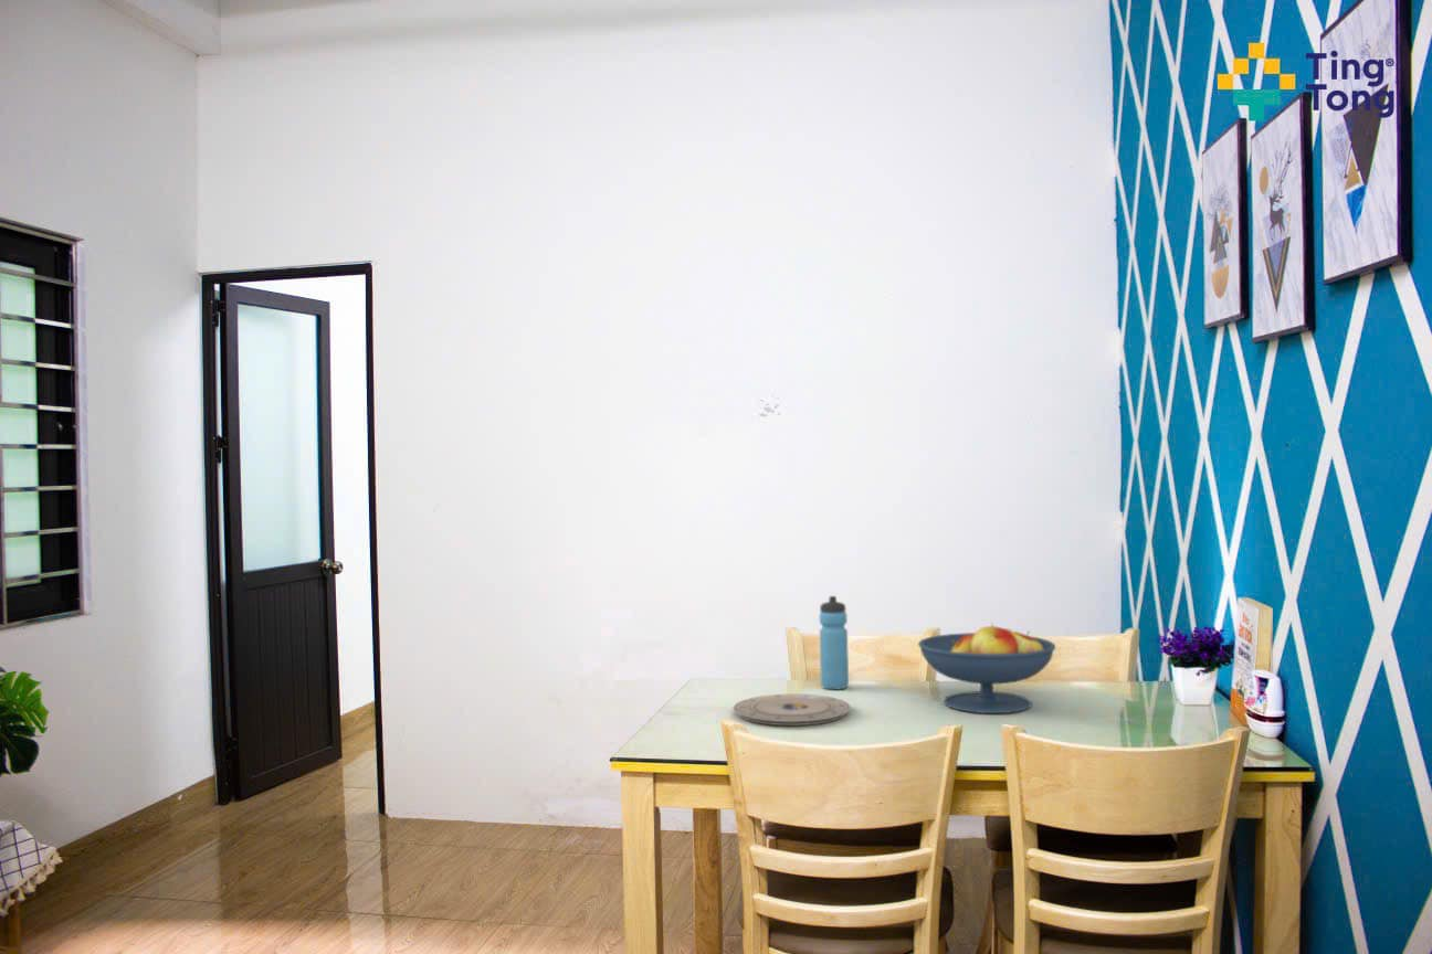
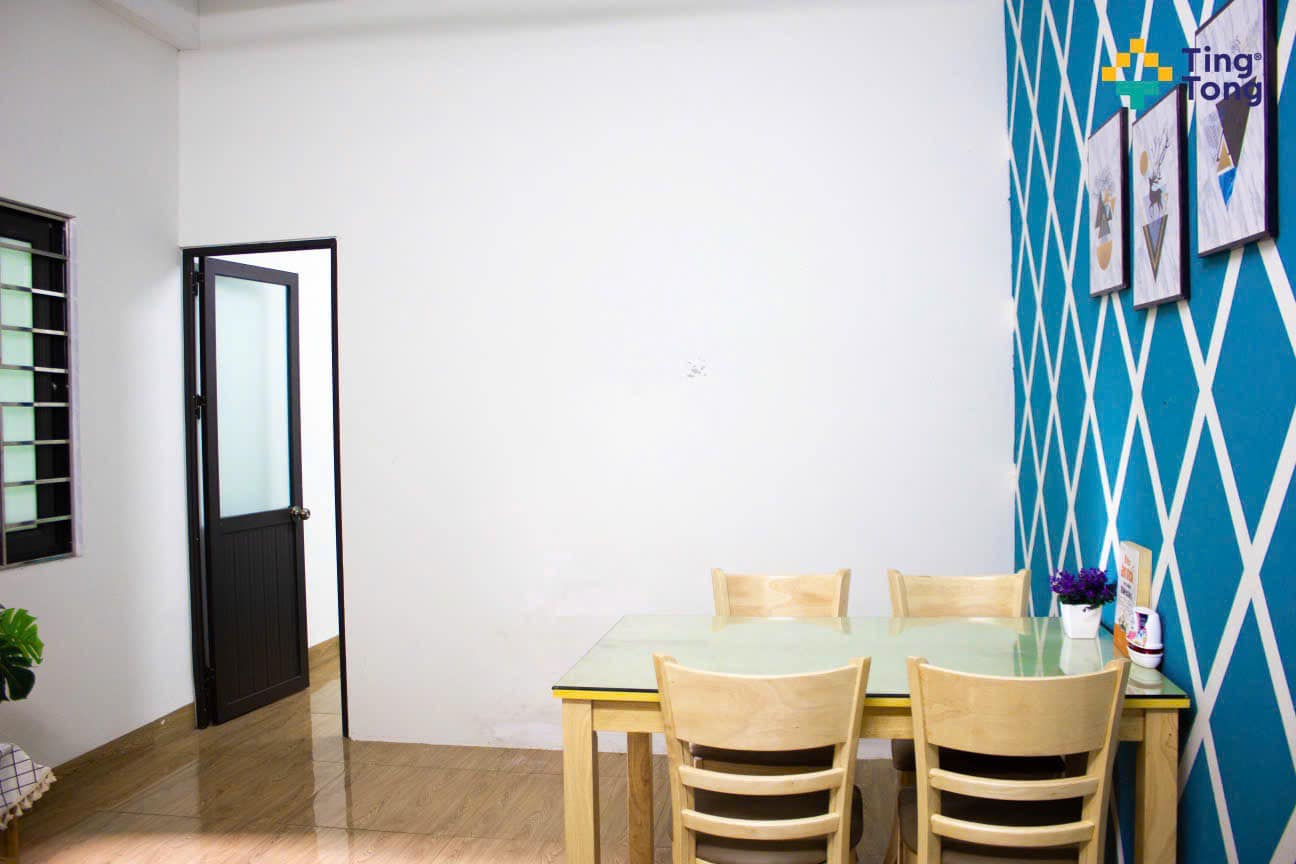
- water bottle (833, 642)
- fruit bowl (986, 662)
- plate (791, 709)
